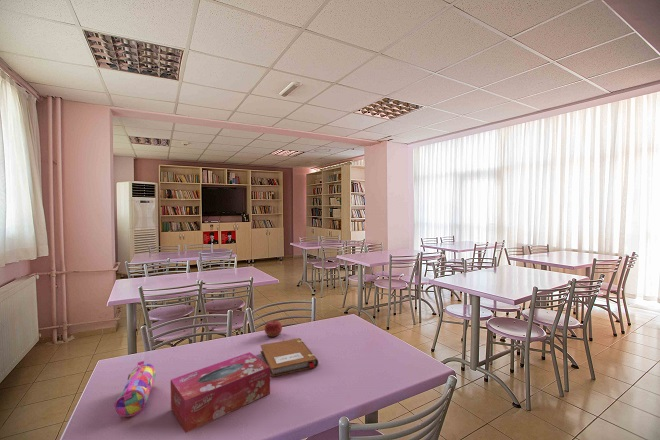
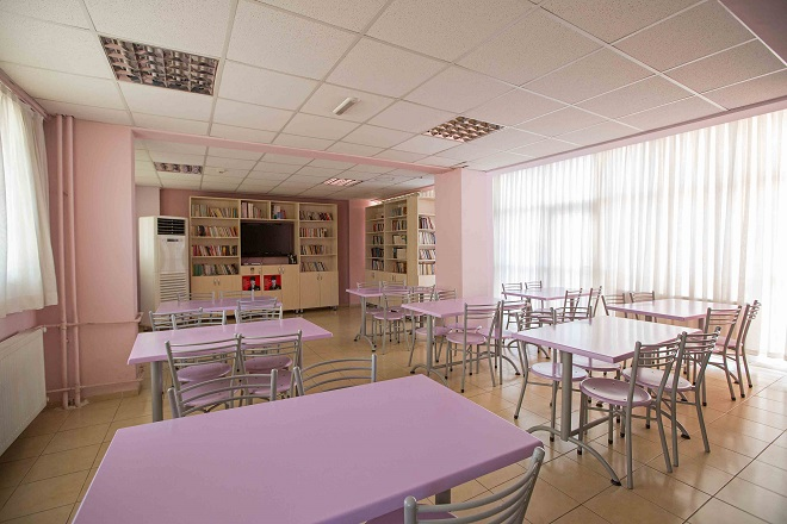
- notebook (288, 355)
- tissue box (222, 386)
- pencil case (137, 387)
- fruit (273, 327)
